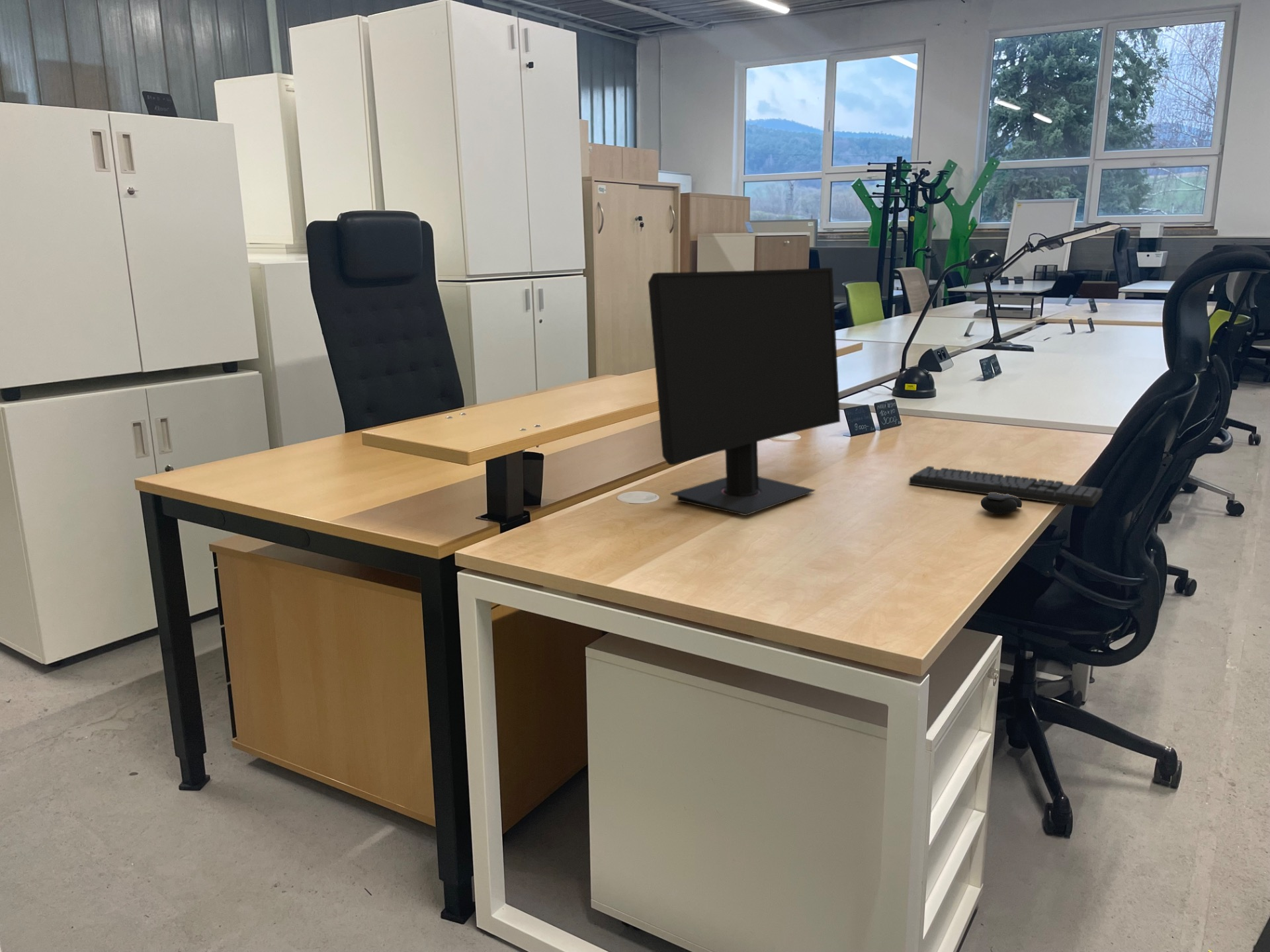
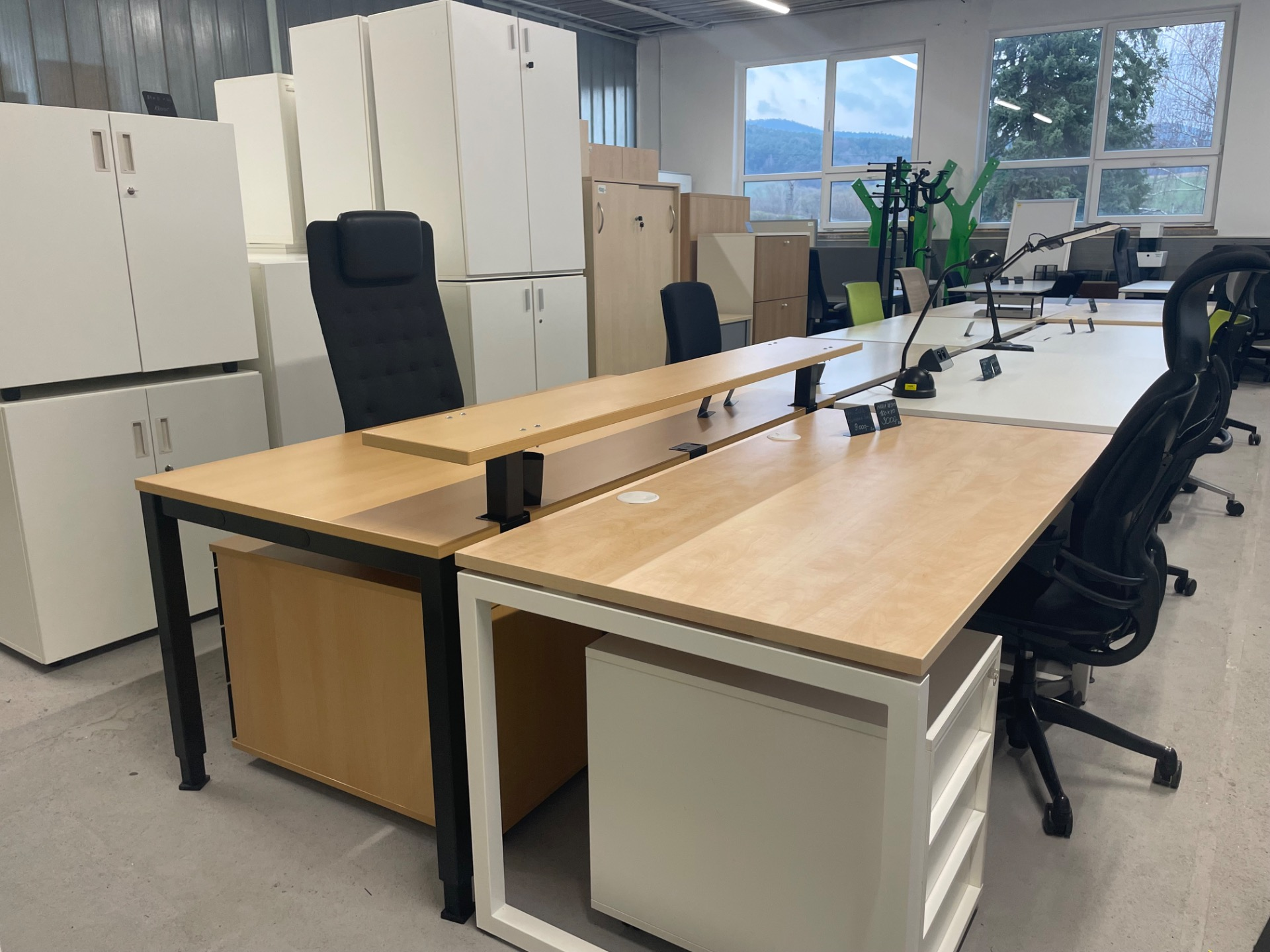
- computer mouse (1001, 502)
- keyboard (1003, 485)
- computer monitor (746, 386)
